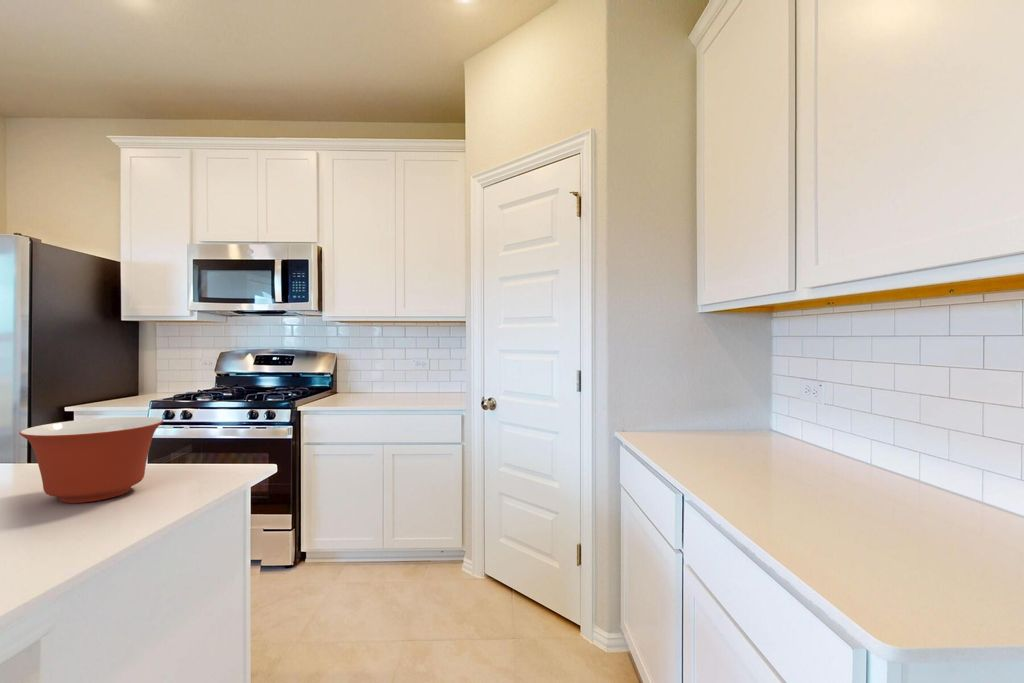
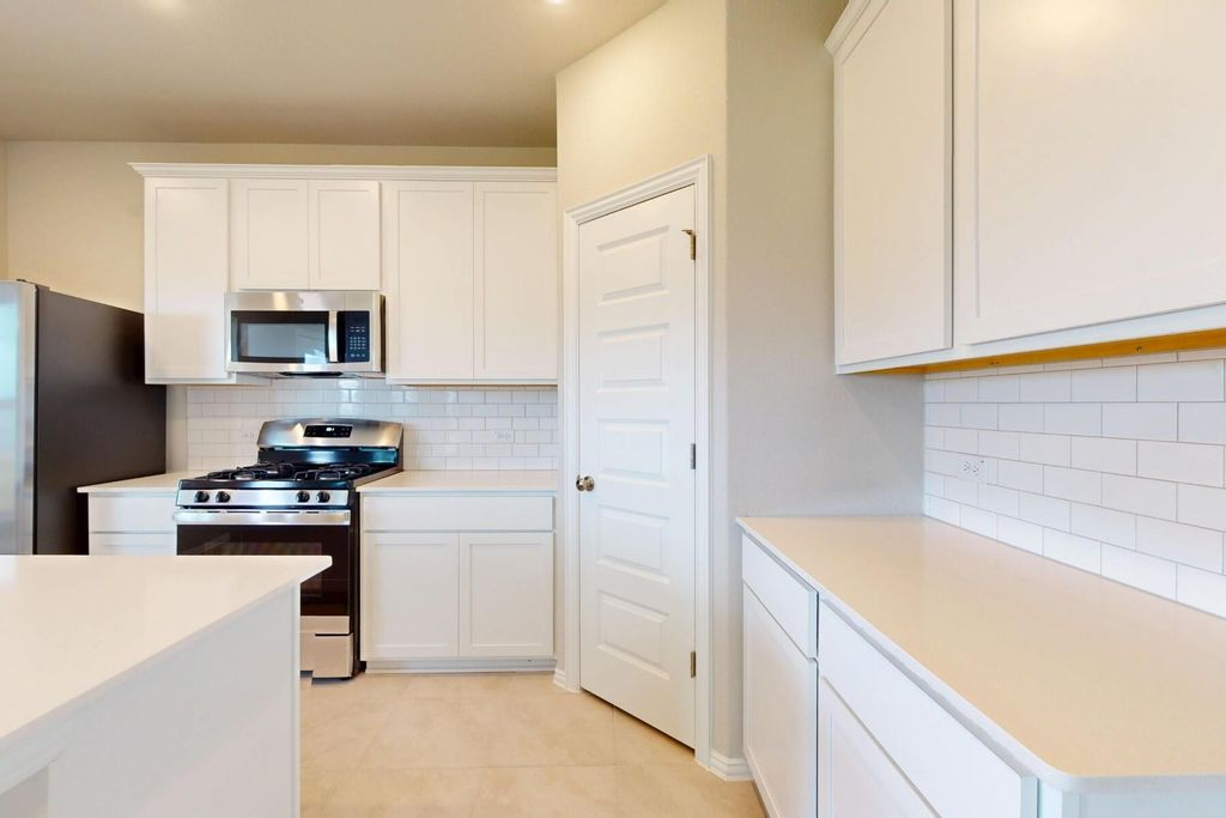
- mixing bowl (96, 459)
